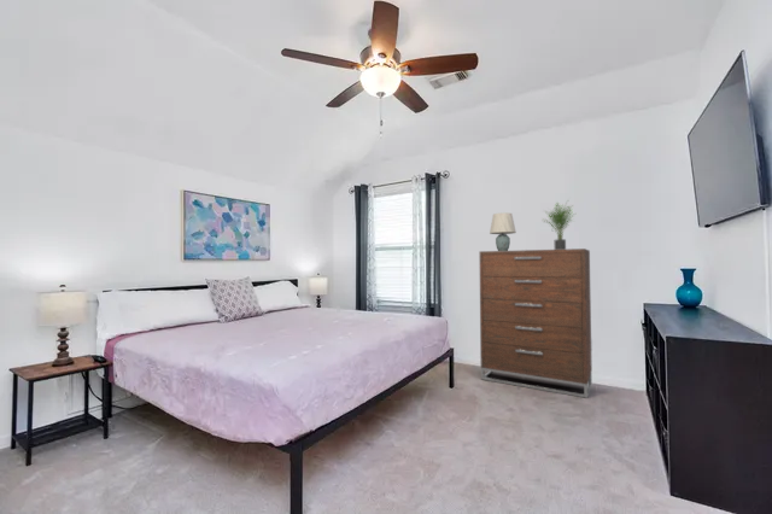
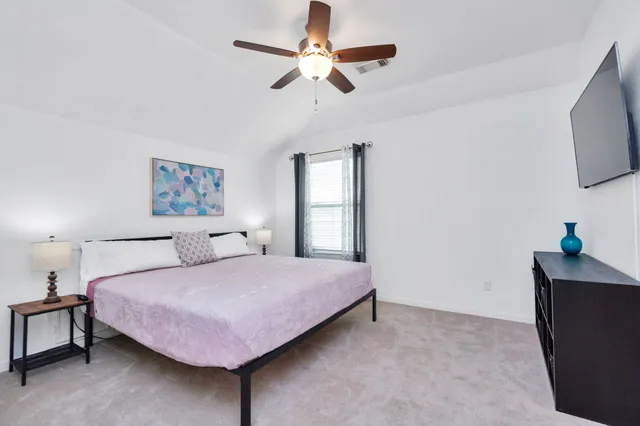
- potted plant (556, 223)
- table lamp (502, 232)
- dresser (533, 315)
